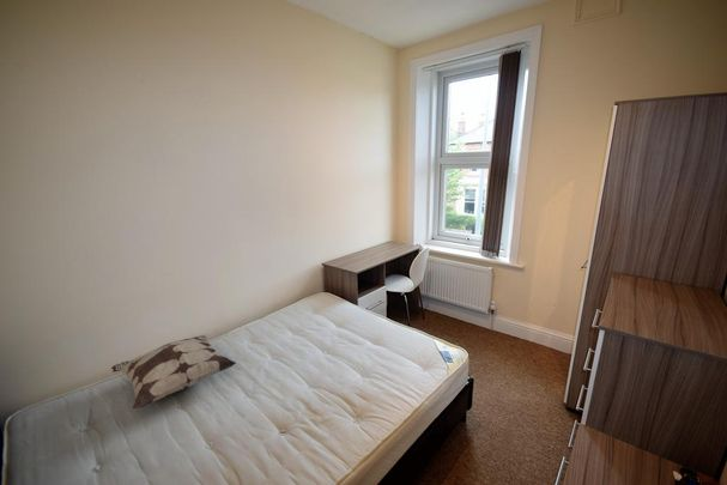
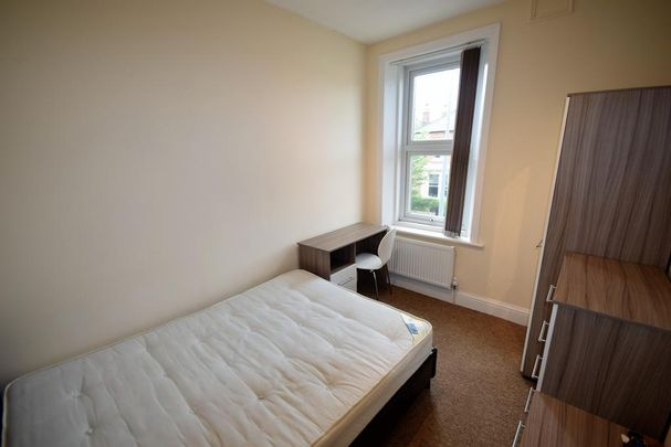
- decorative pillow (174, 364)
